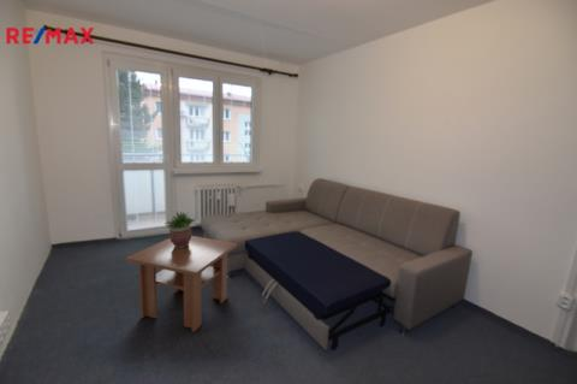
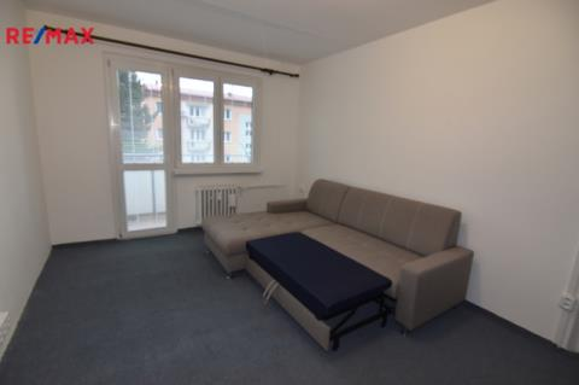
- coffee table (186, 278)
- potted plant (179, 228)
